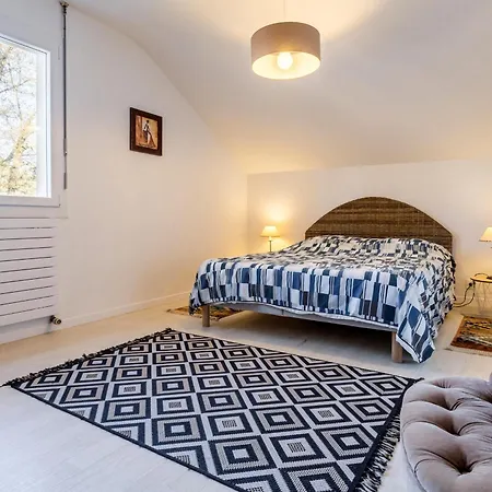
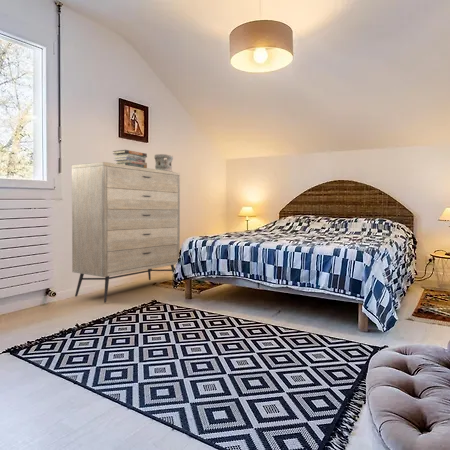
+ book stack (130, 159)
+ dresser (130, 229)
+ ceramic vessel (163, 163)
